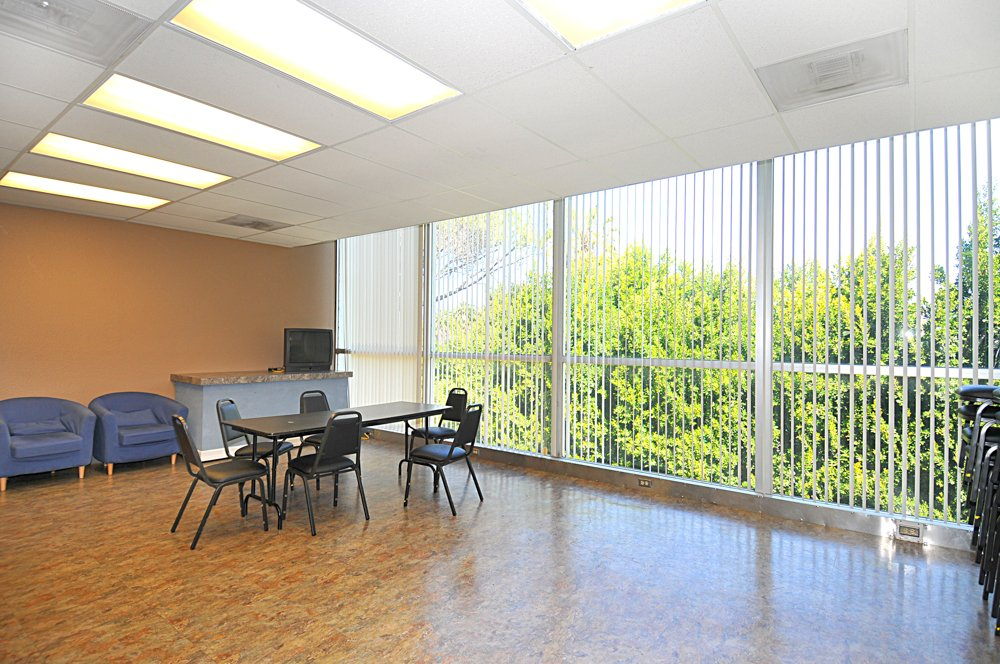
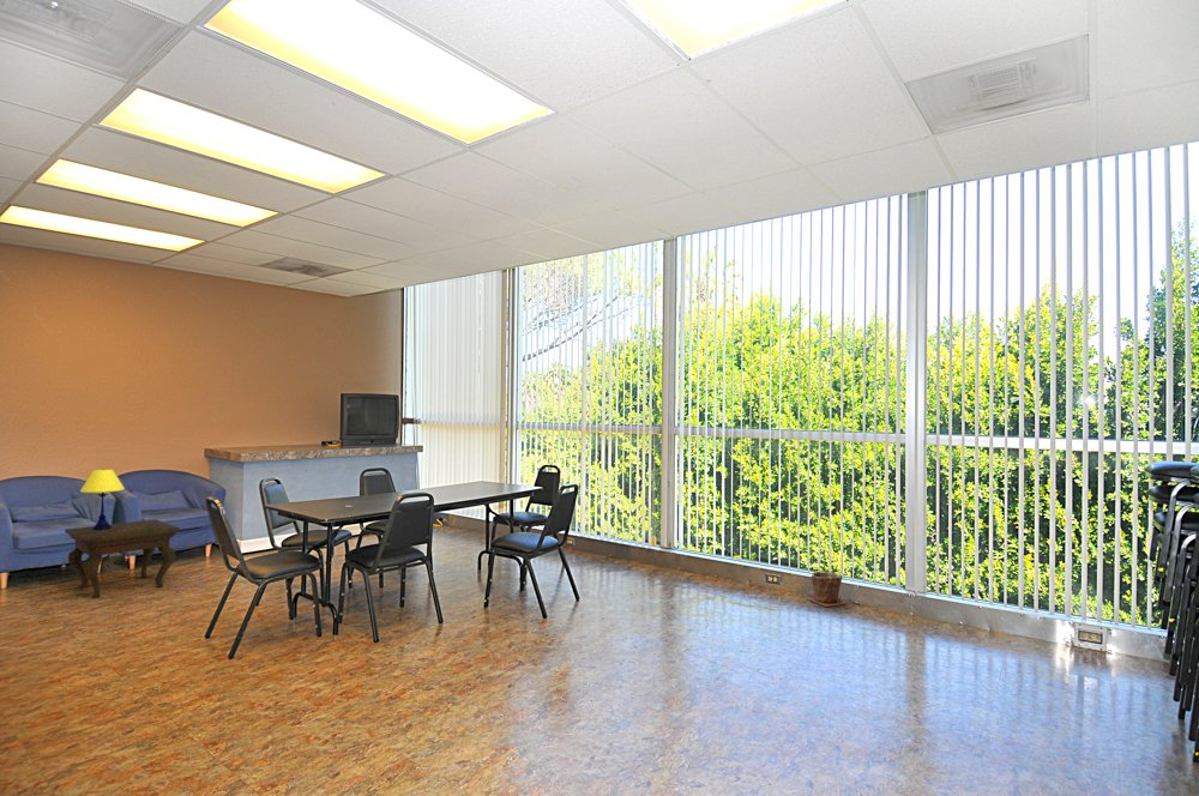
+ table lamp (102, 499)
+ side table (121, 551)
+ plant pot (826, 587)
